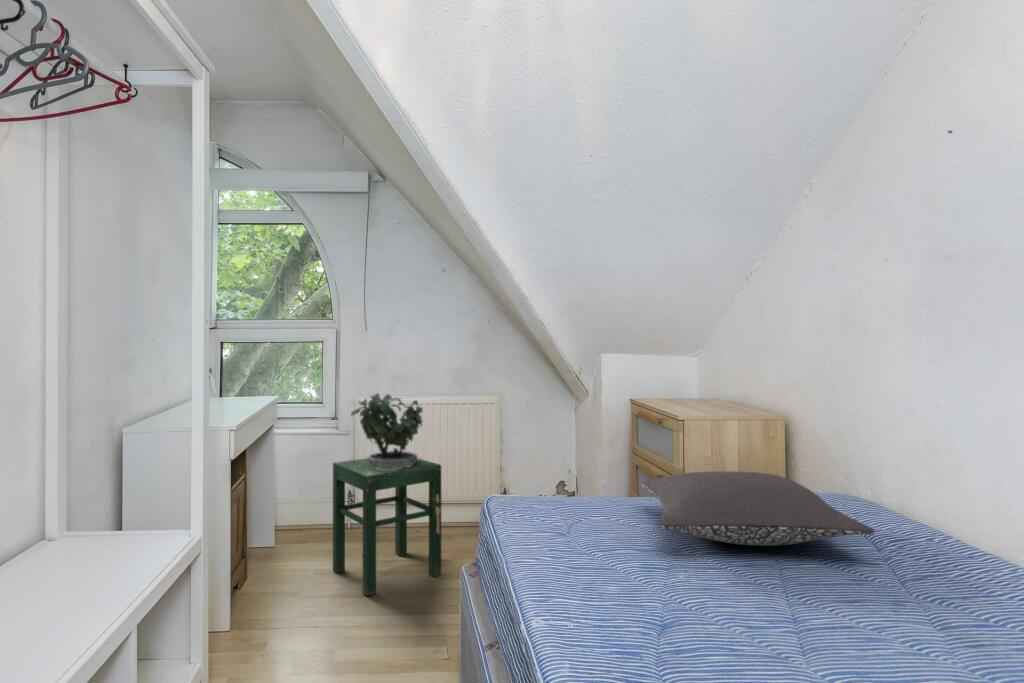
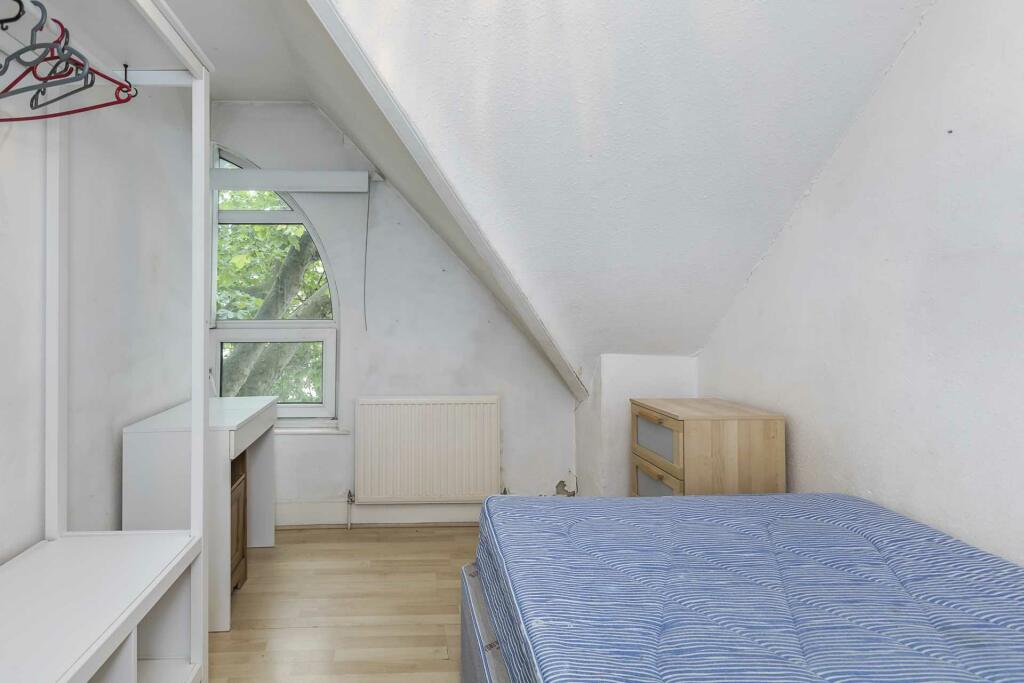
- pillow (739, 503)
- stool (387, 518)
- potted plant (388, 425)
